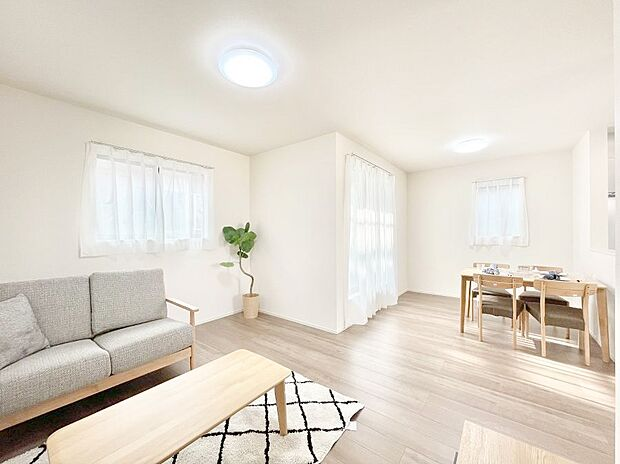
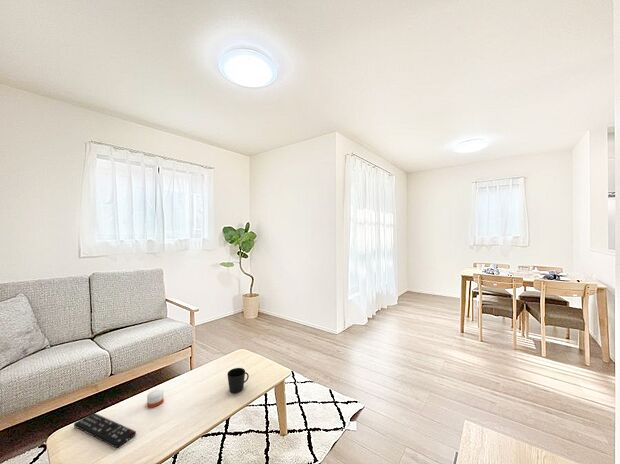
+ candle (155, 393)
+ remote control (104, 428)
+ cup (238, 379)
